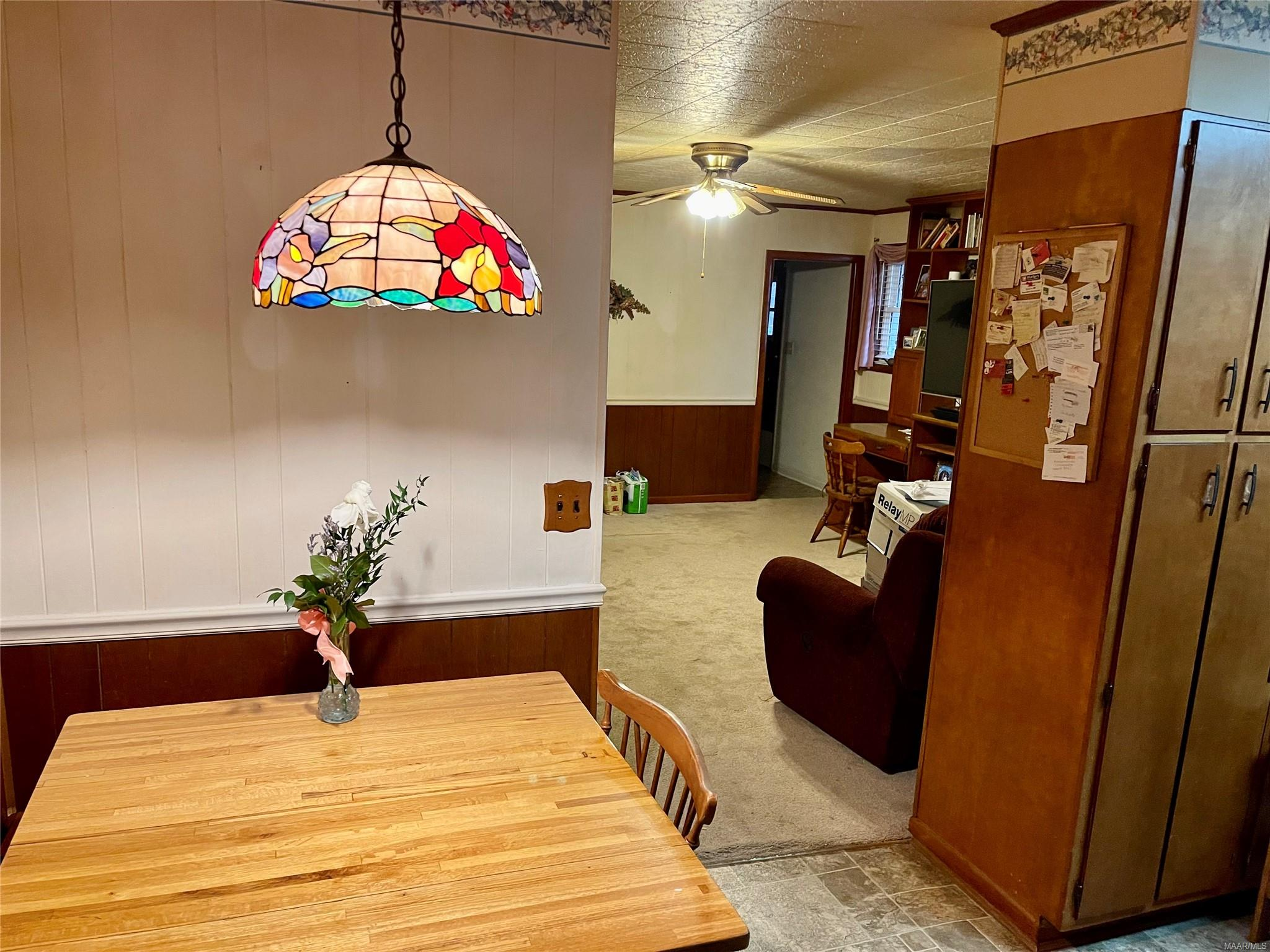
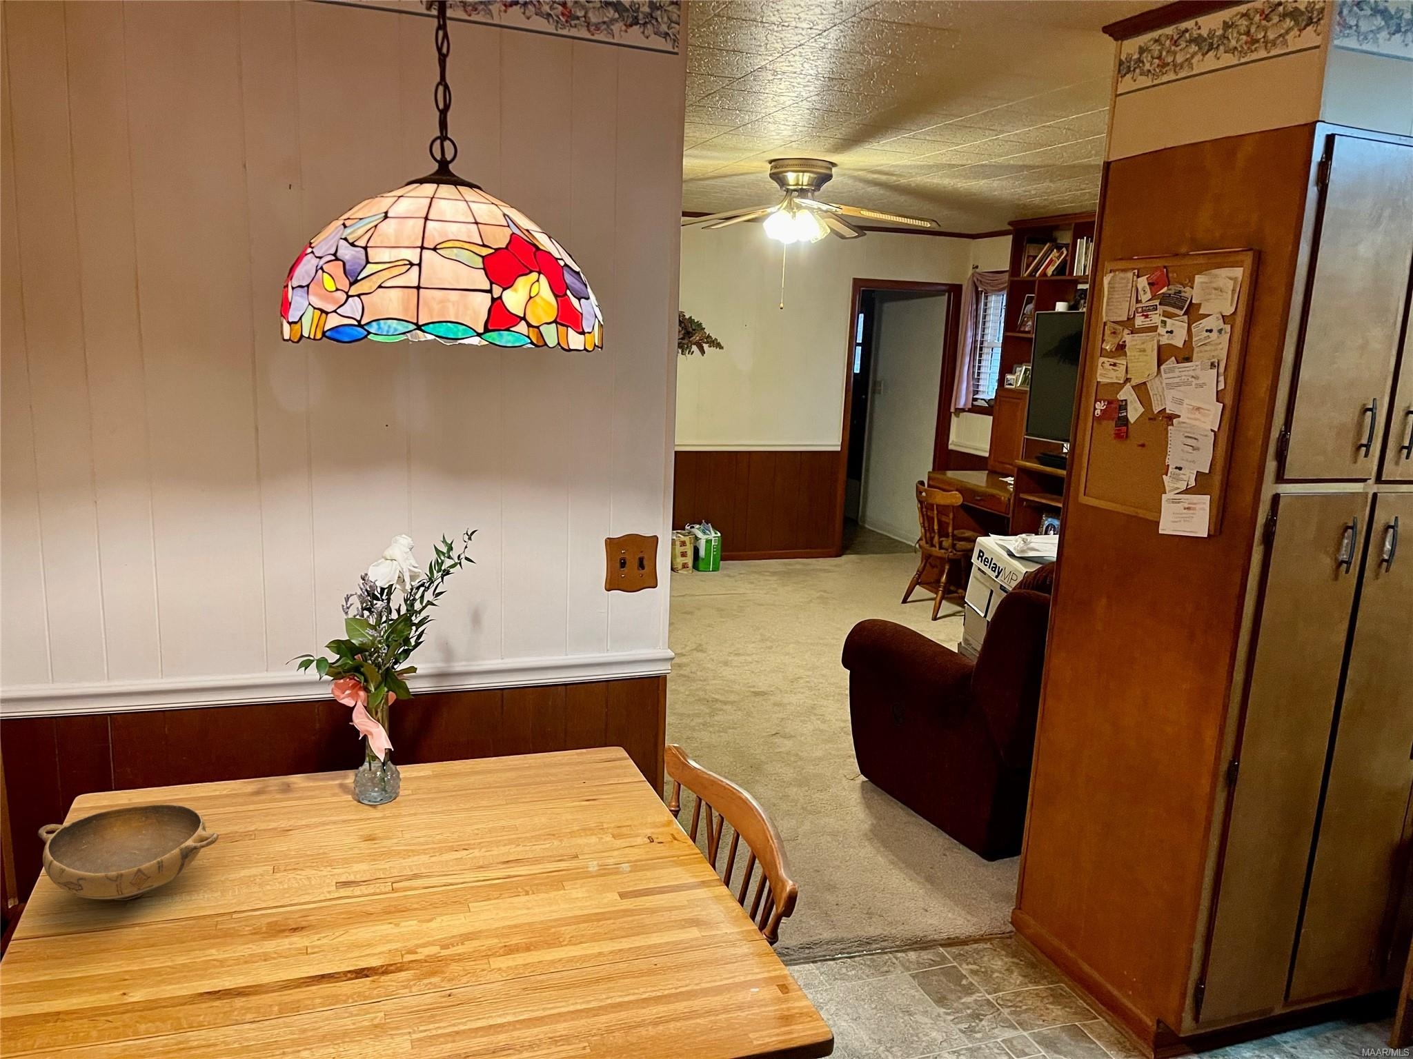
+ bowl (128, 861)
